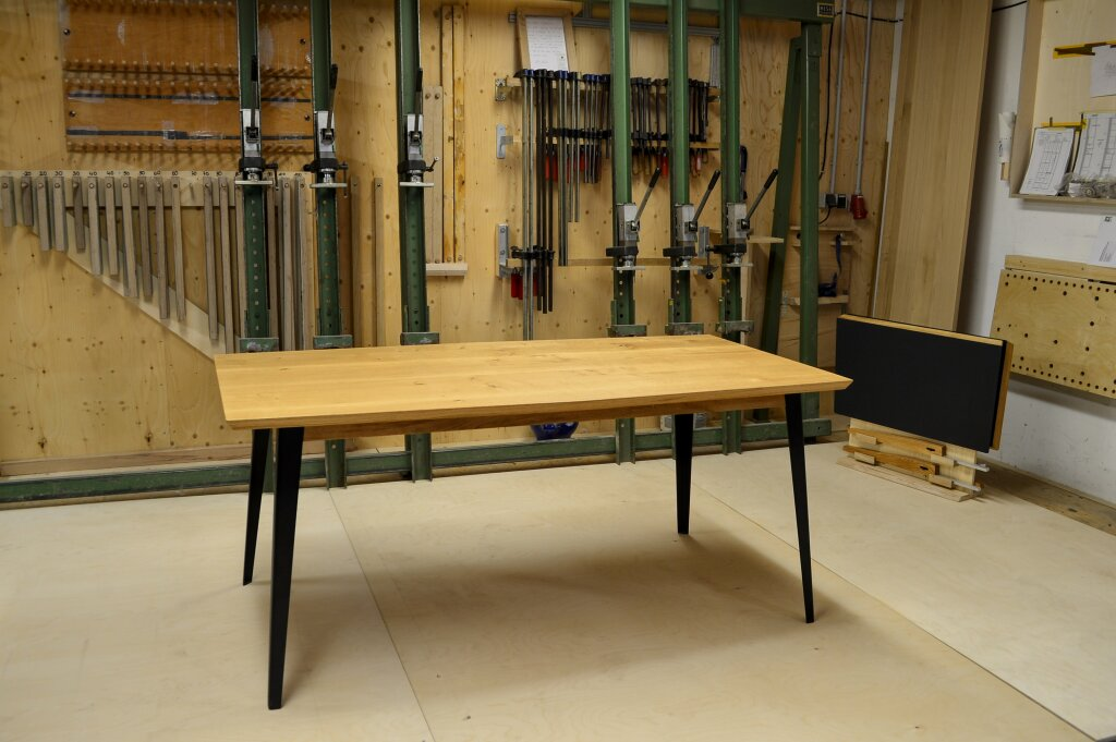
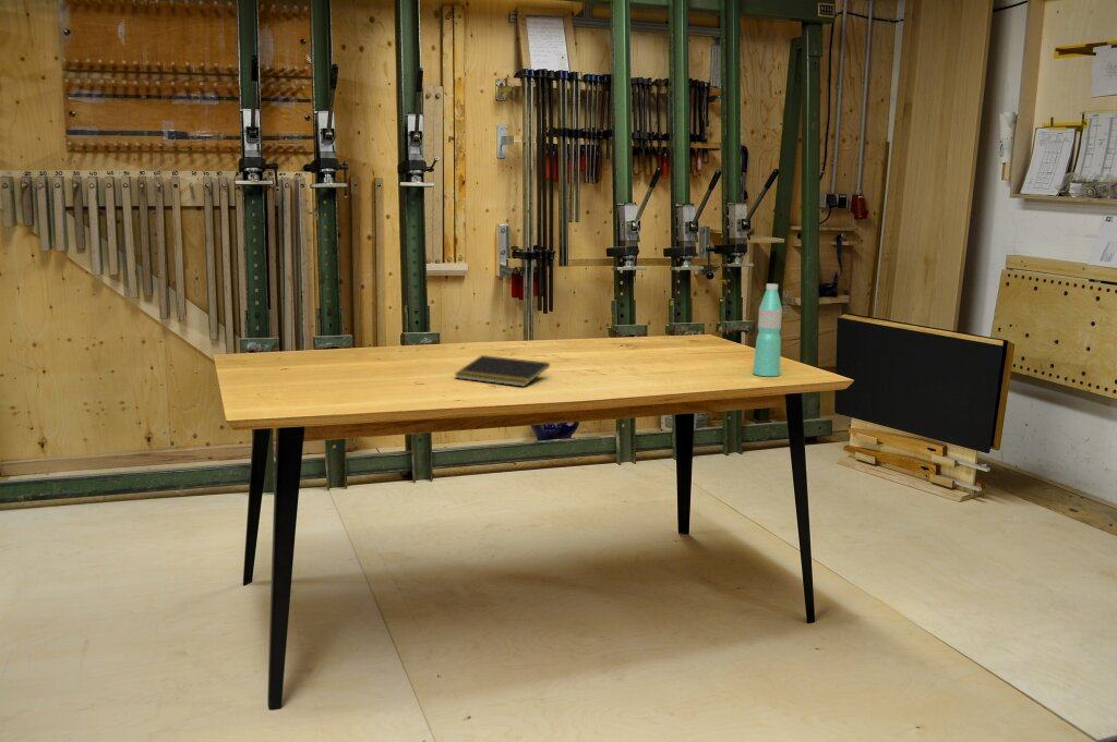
+ water bottle (769, 329)
+ notepad (502, 369)
